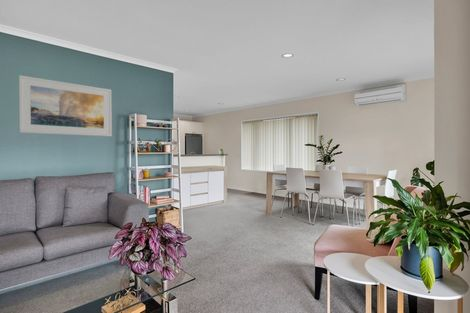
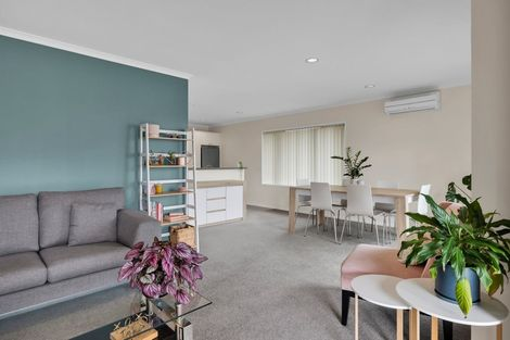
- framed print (70, 108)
